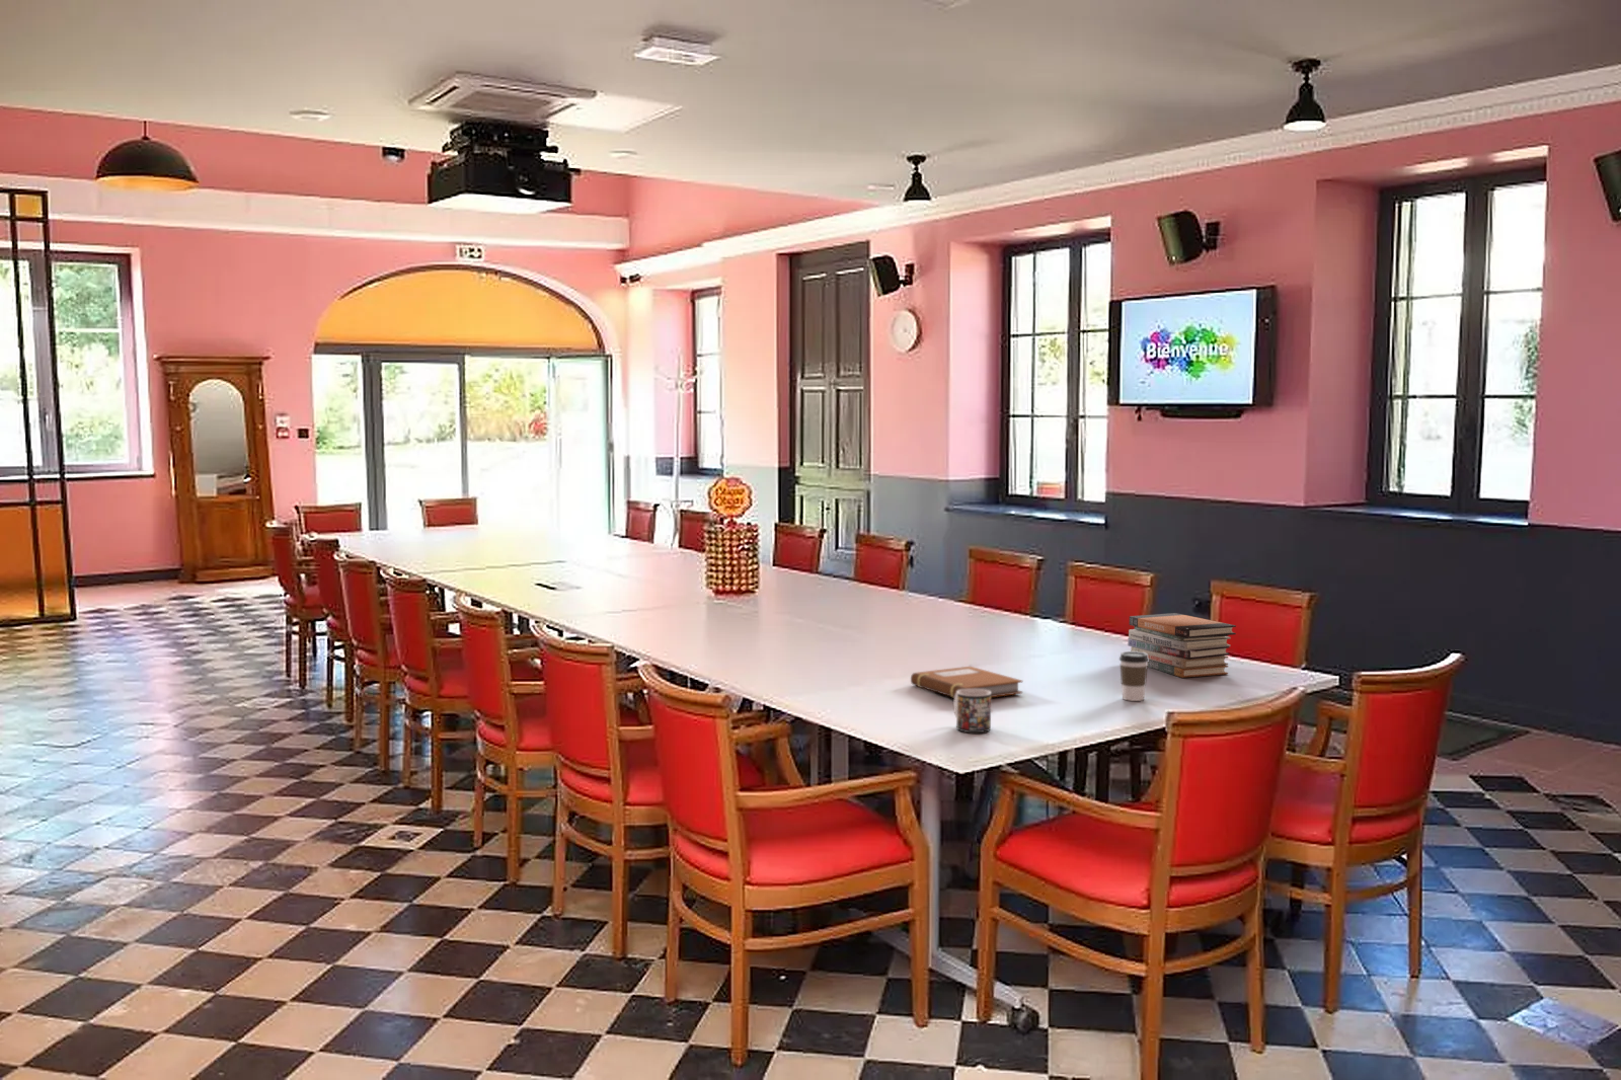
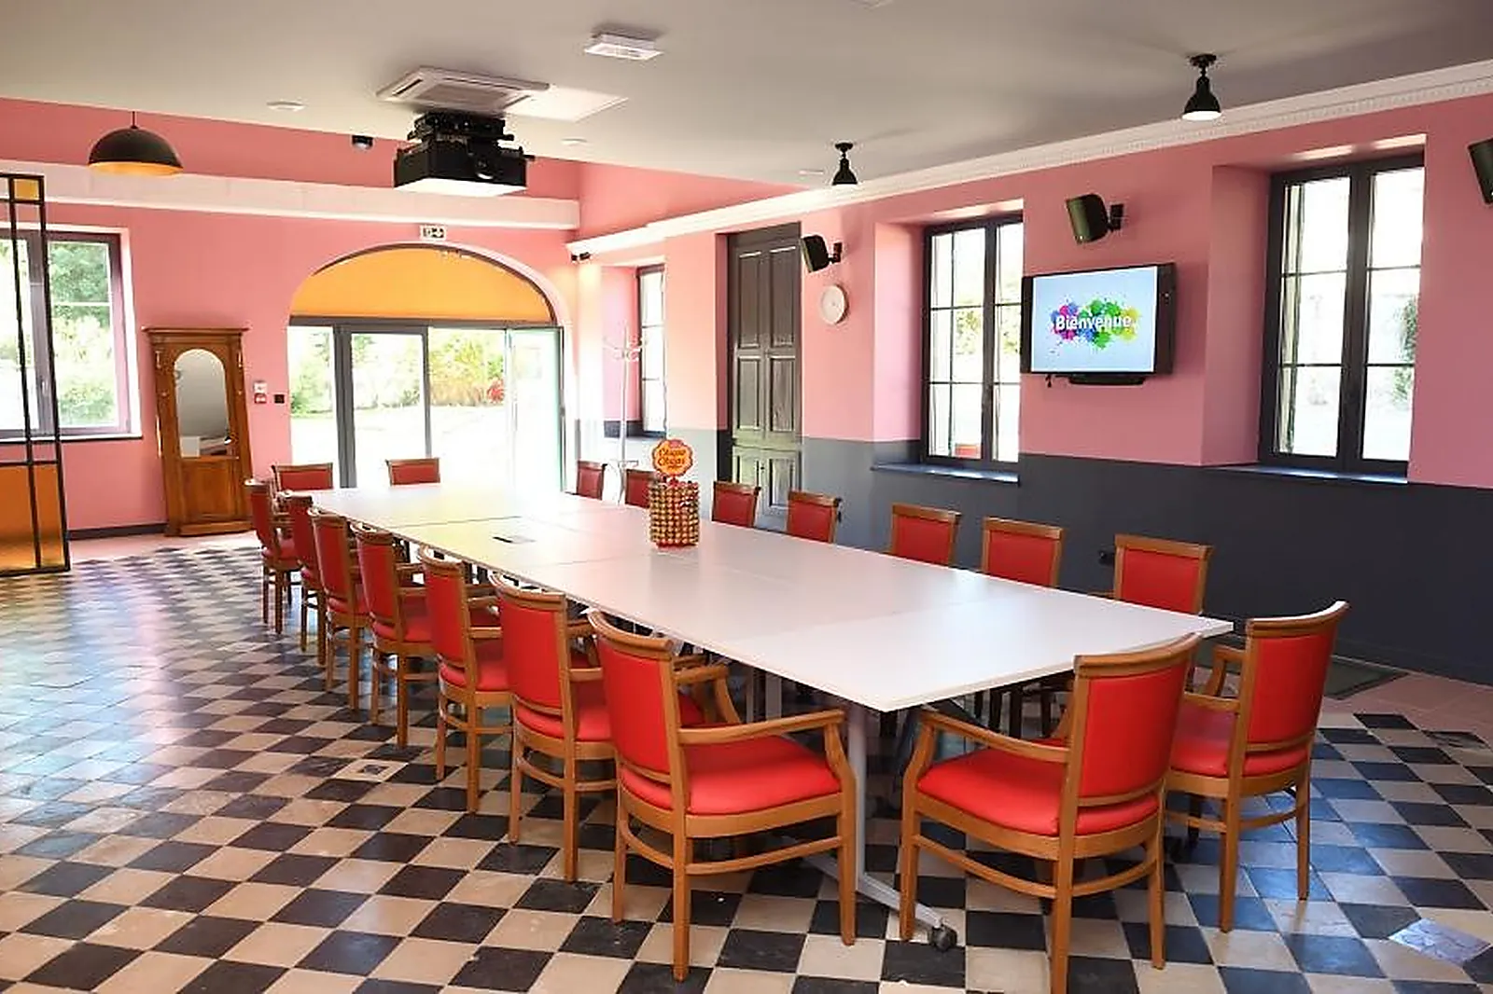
- coffee cup (1133, 676)
- mug (969, 709)
- book stack (1179, 644)
- notebook (963, 682)
